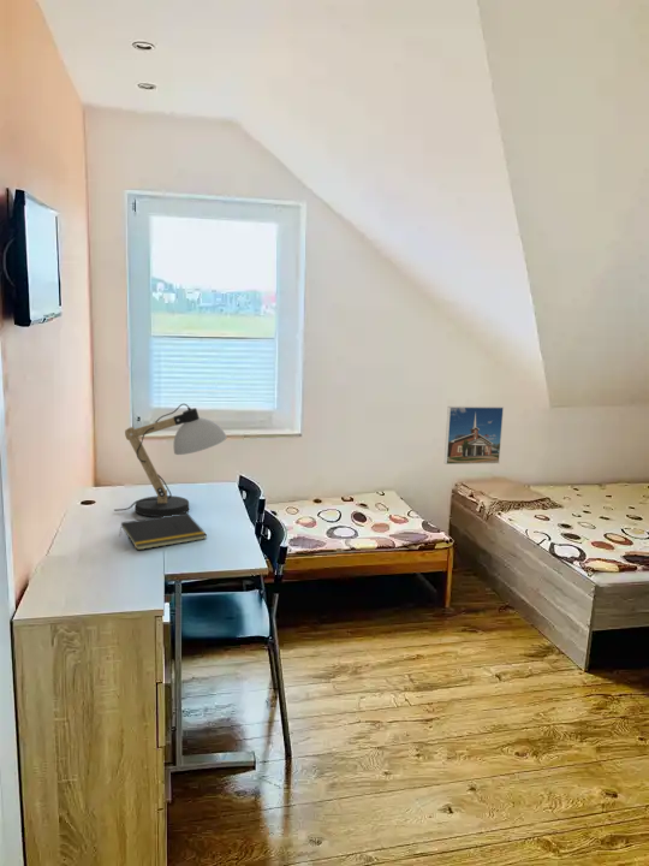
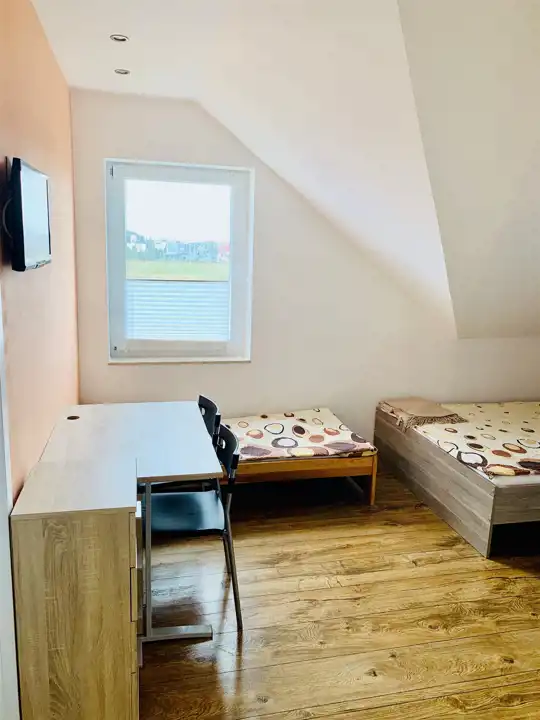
- desk lamp (174, 452)
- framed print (474, 434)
- notepad (163, 530)
